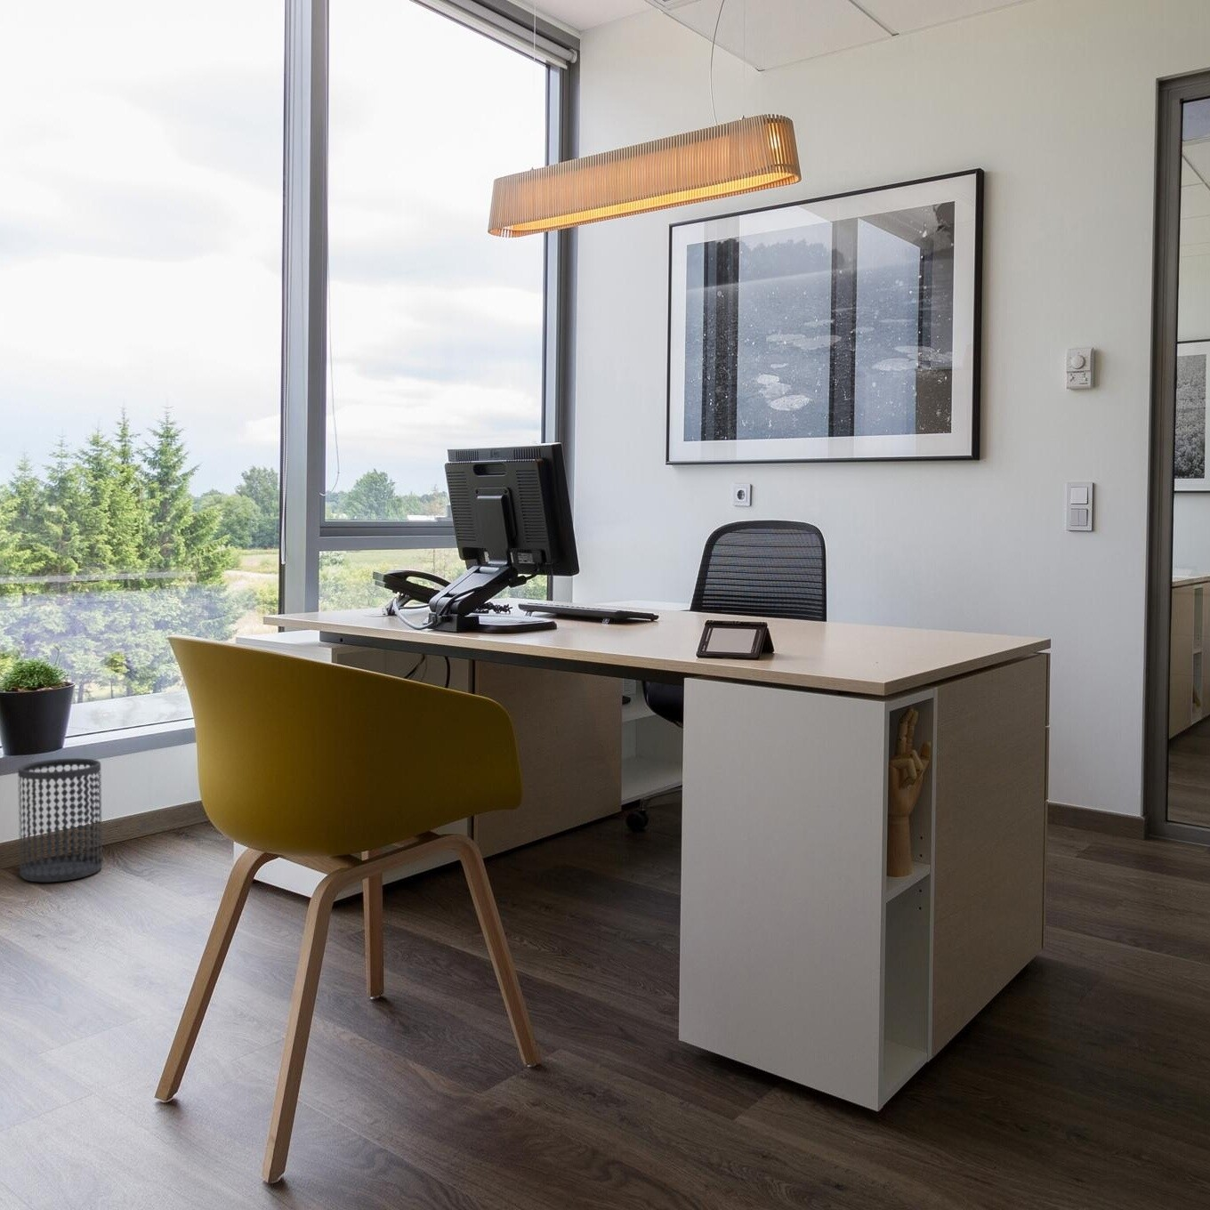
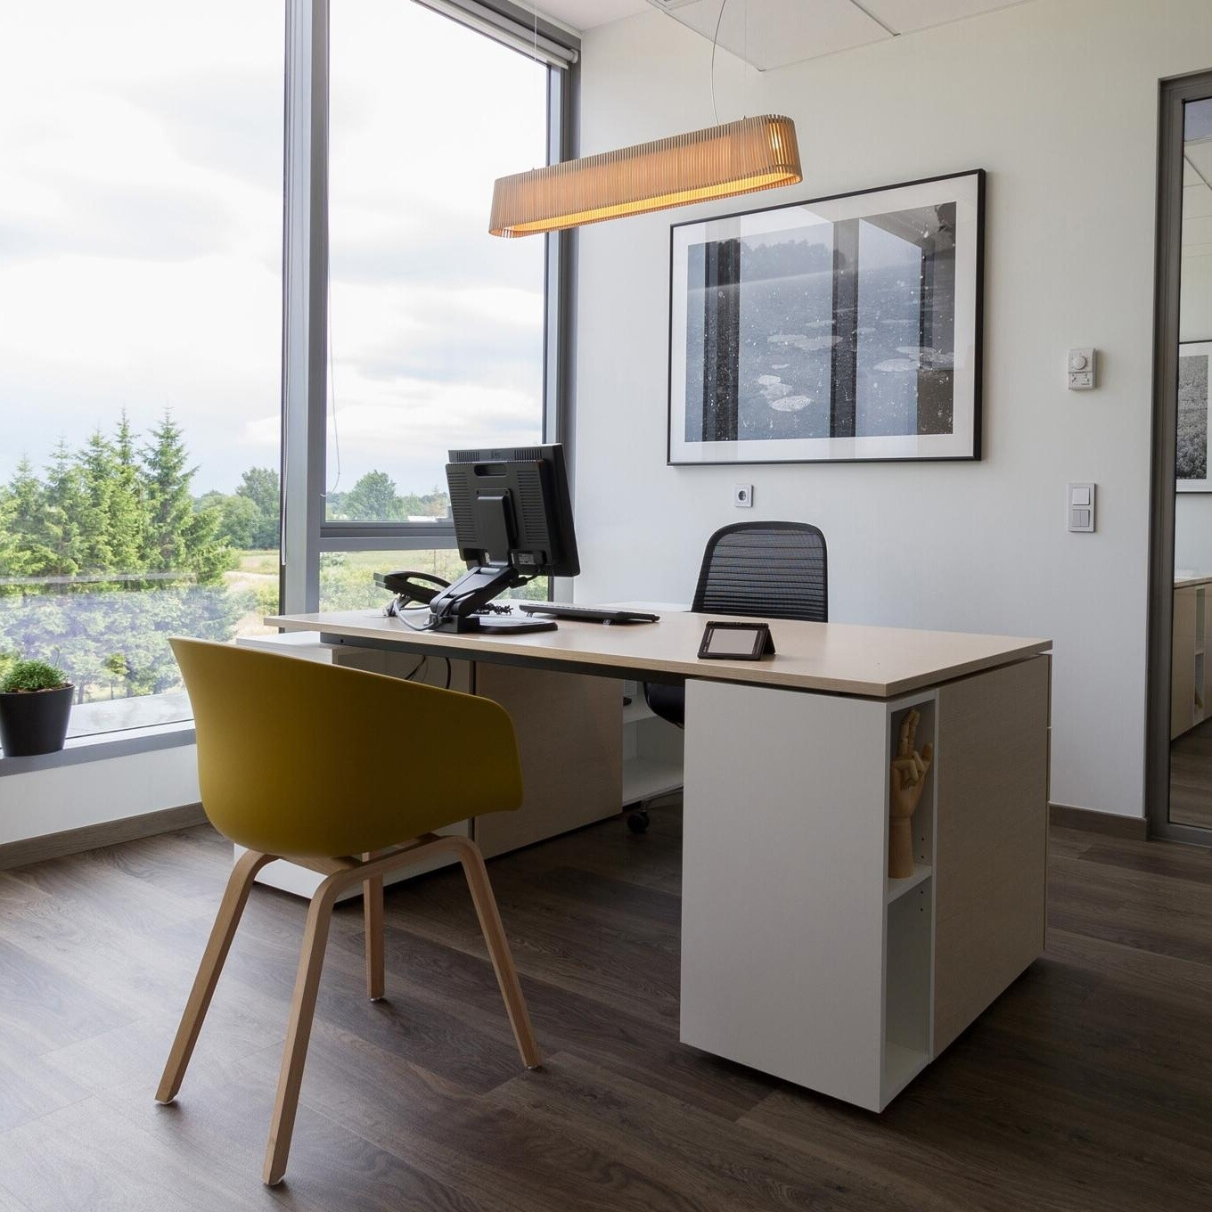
- wastebasket (62, 820)
